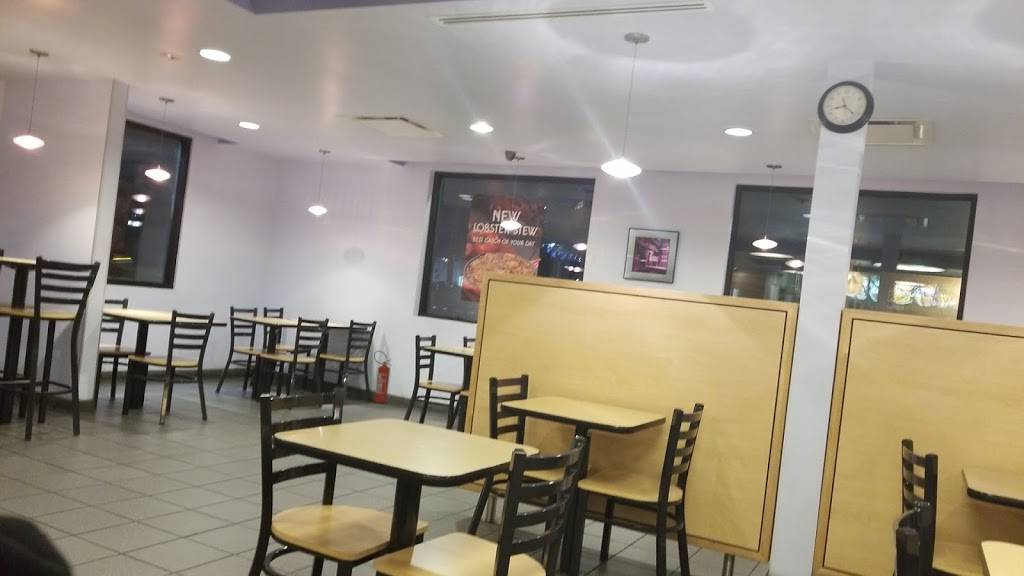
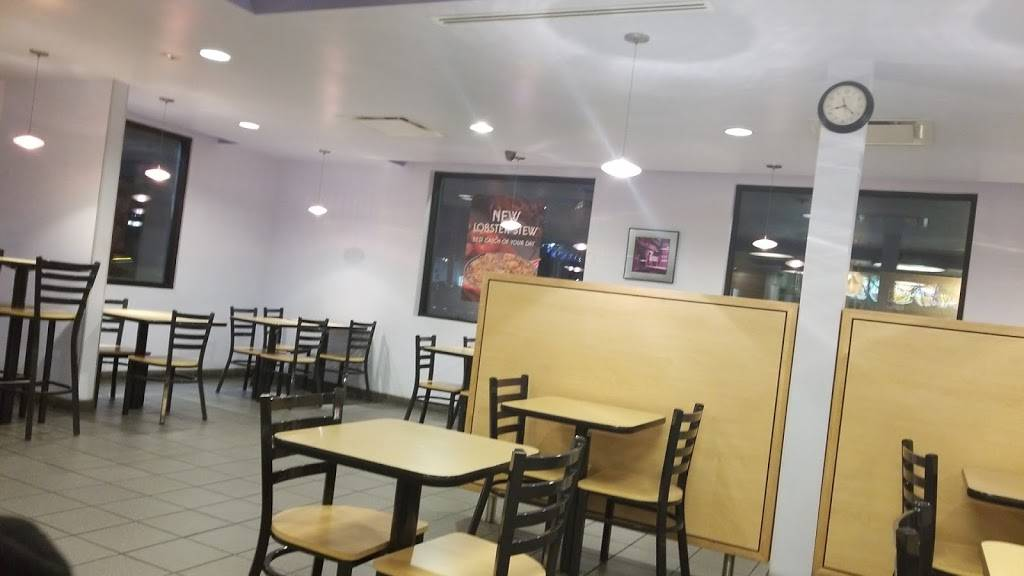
- fire extinguisher (380, 376)
